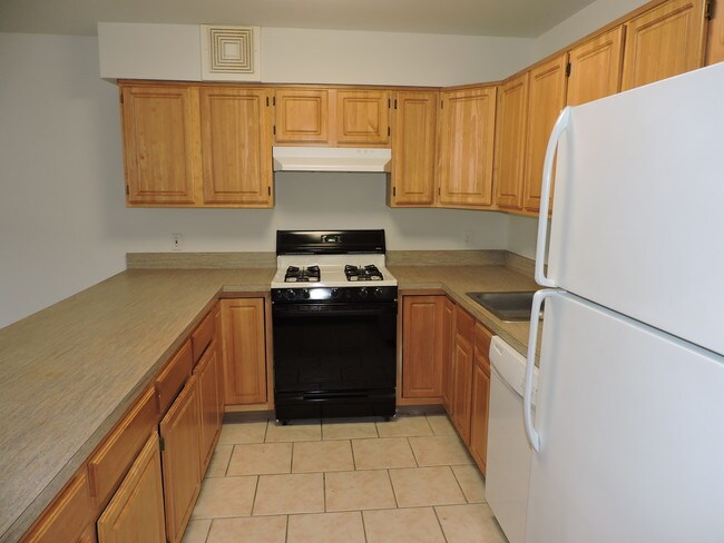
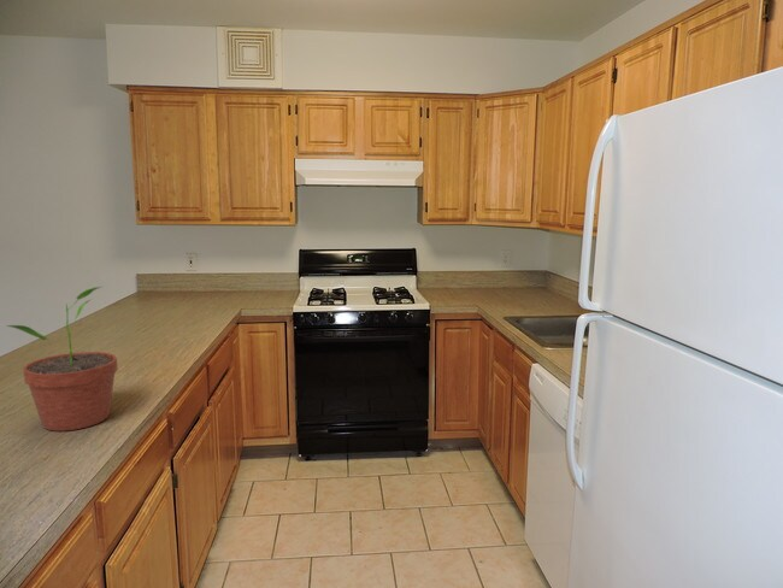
+ potted plant (70, 353)
